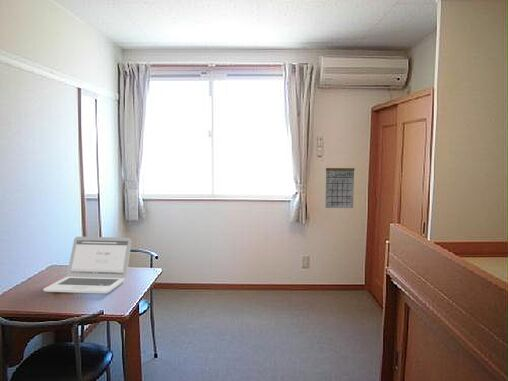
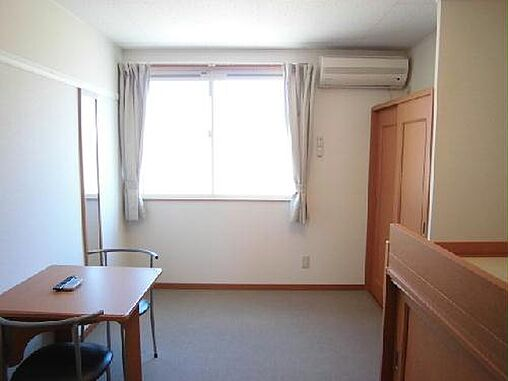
- laptop (89, 263)
- calendar (339, 183)
